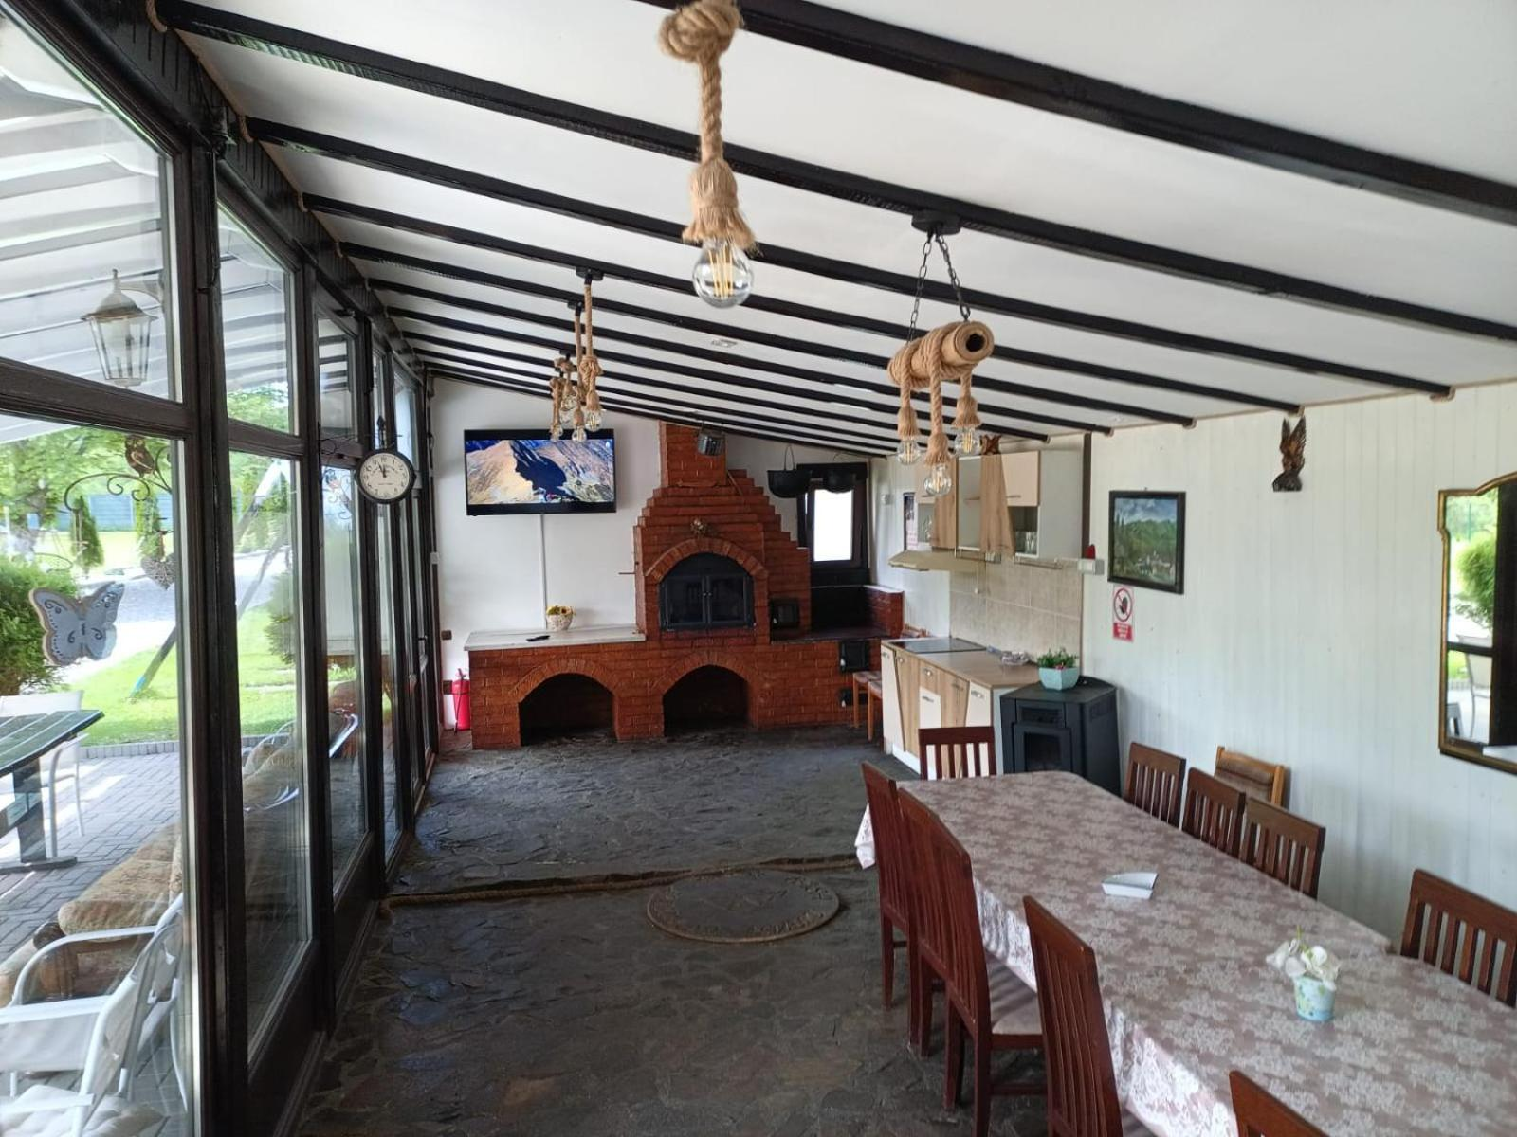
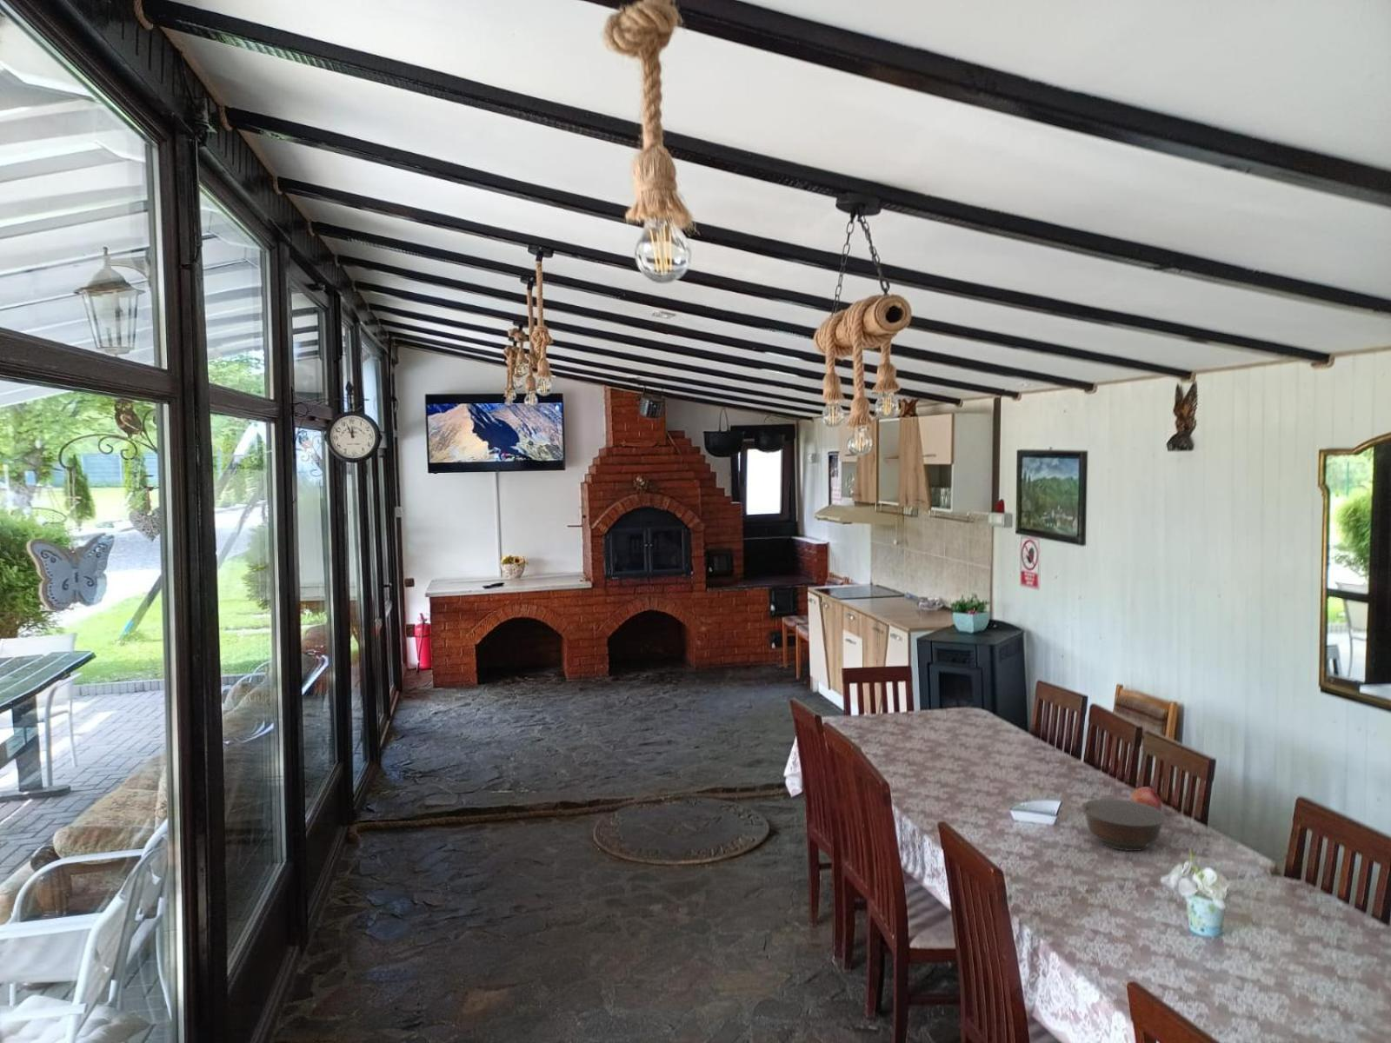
+ fruit (1146, 800)
+ bowl (1124, 826)
